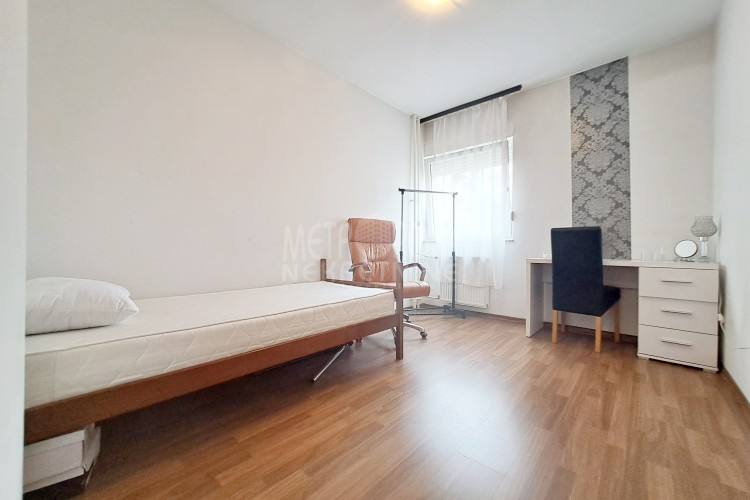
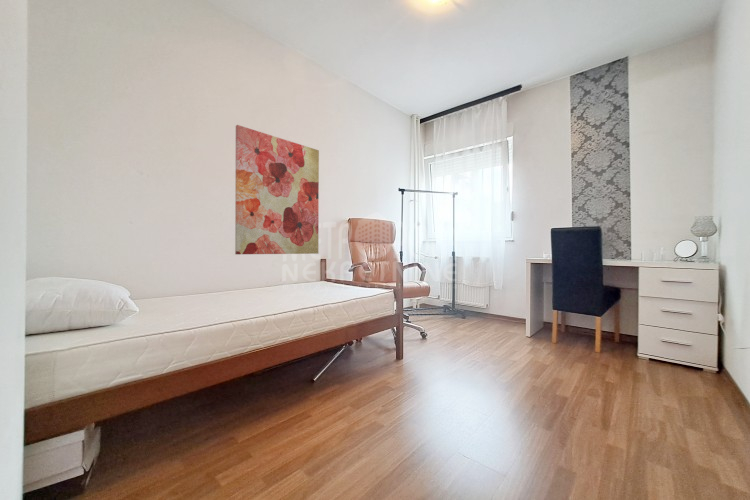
+ wall art (281, 196)
